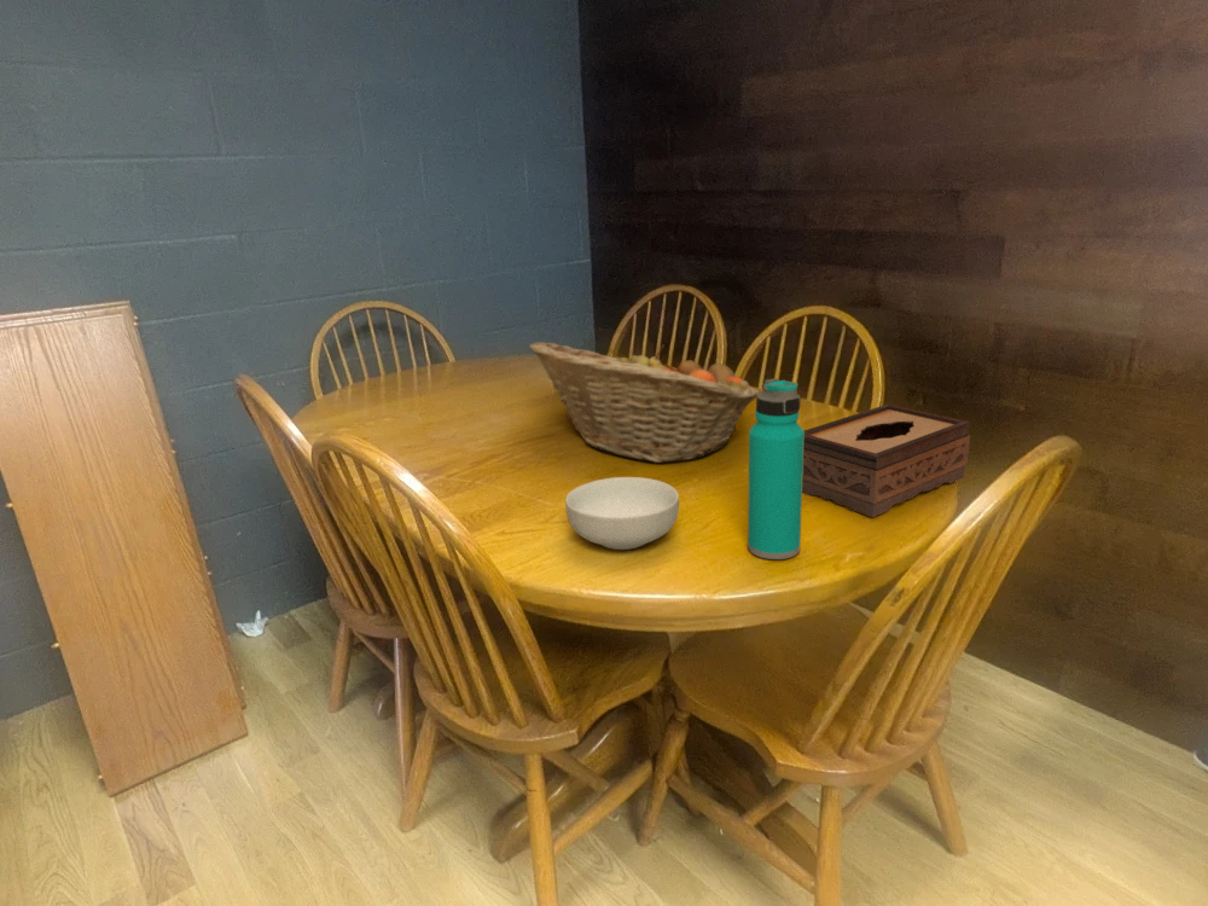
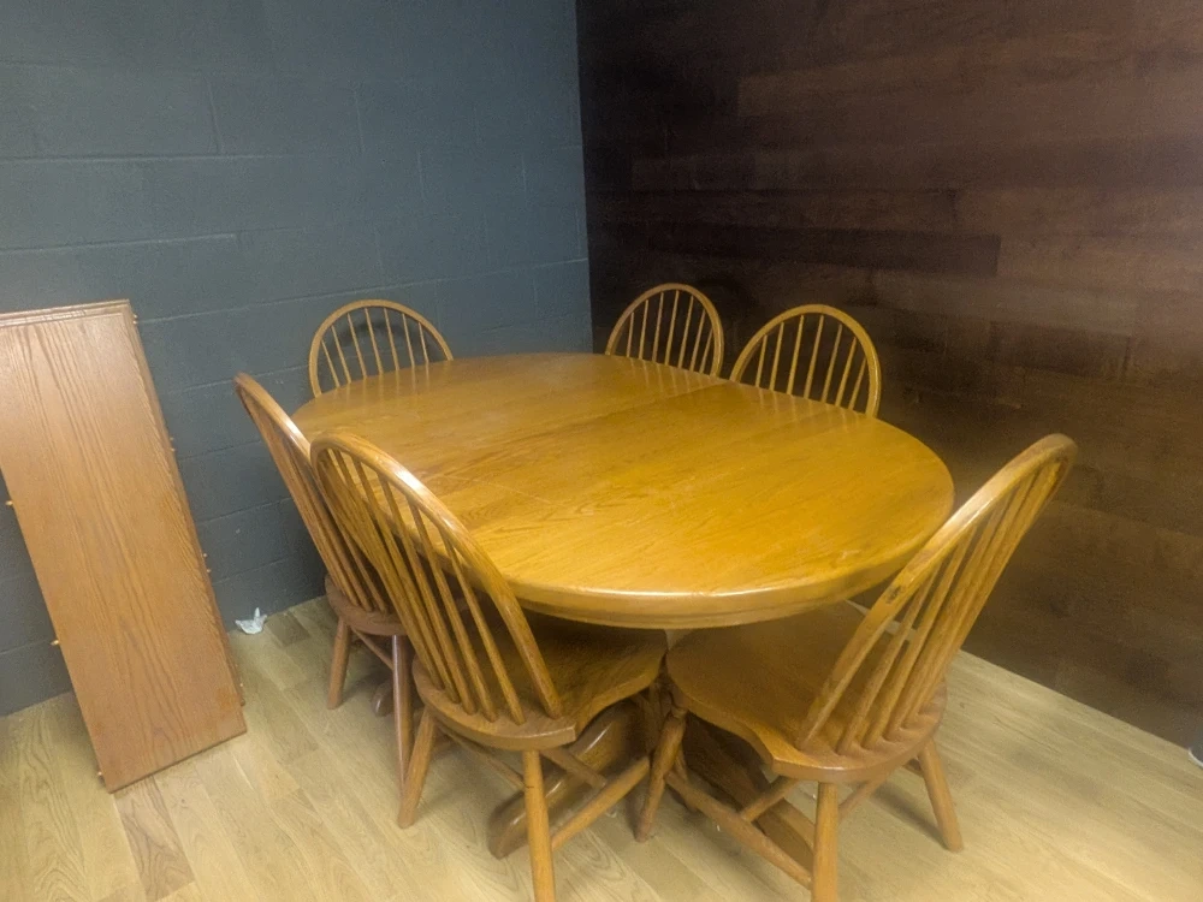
- cereal bowl (622, 516)
- fruit basket (641, 388)
- tissue box (881, 455)
- water bottle (776, 467)
